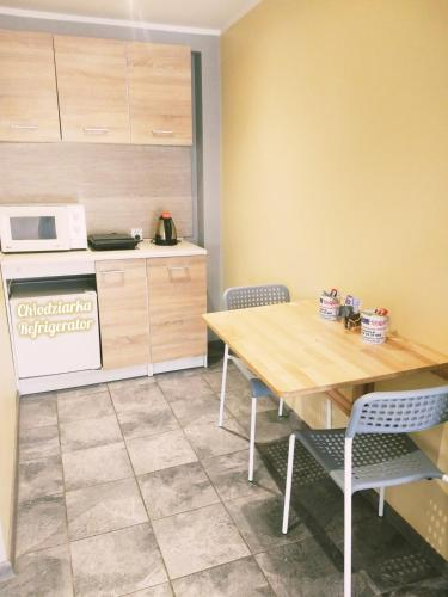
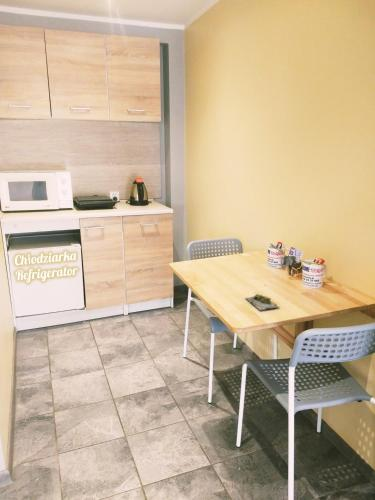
+ succulent plant (261, 298)
